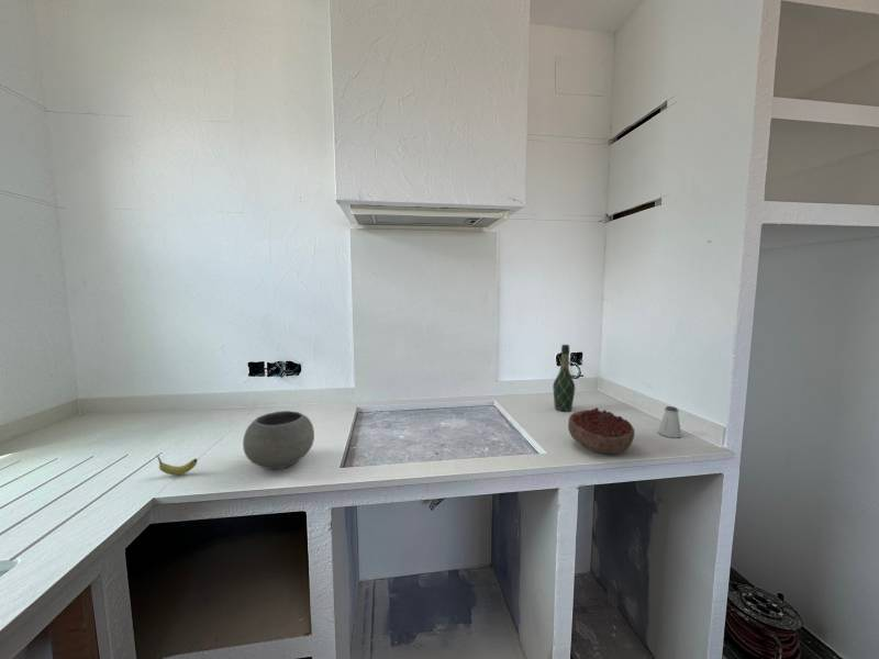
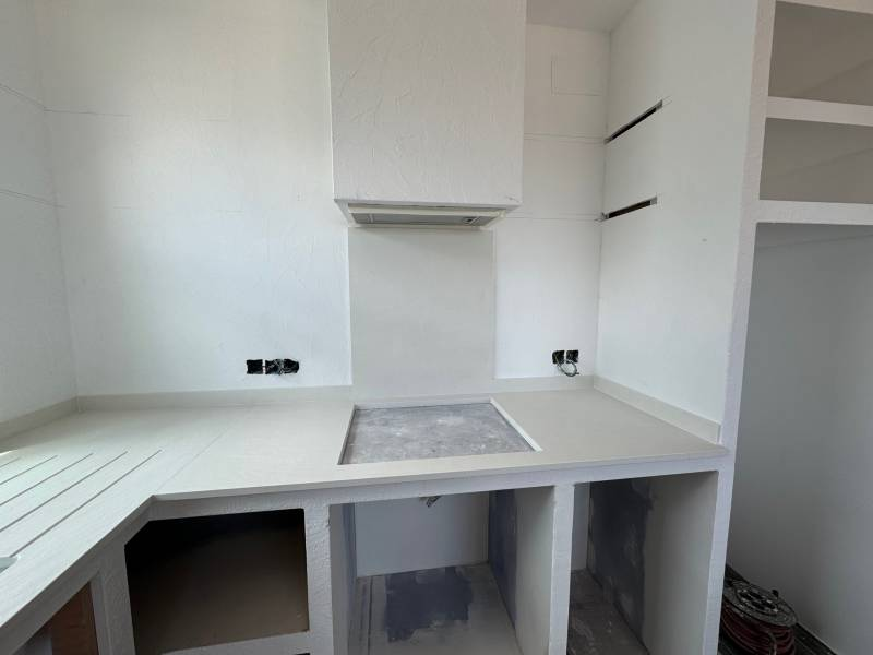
- fruit (177, 467)
- saltshaker (670, 421)
- bowl (279, 439)
- wine bottle (564, 377)
- decorative bowl (600, 431)
